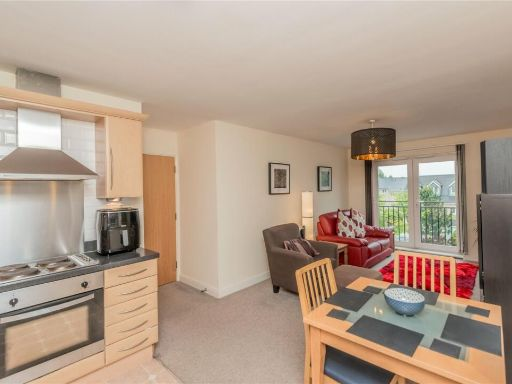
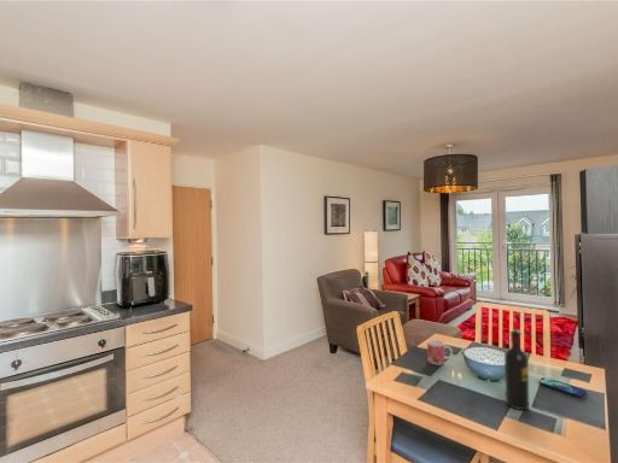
+ smartphone (561, 386)
+ mug (439, 352)
+ wine bottle (515, 367)
